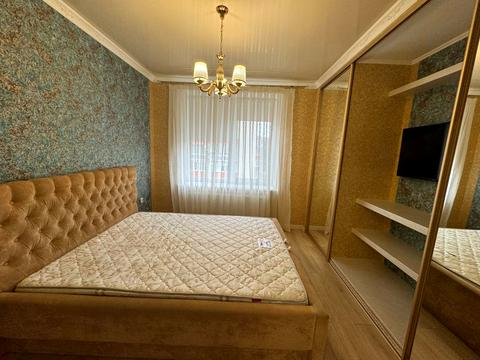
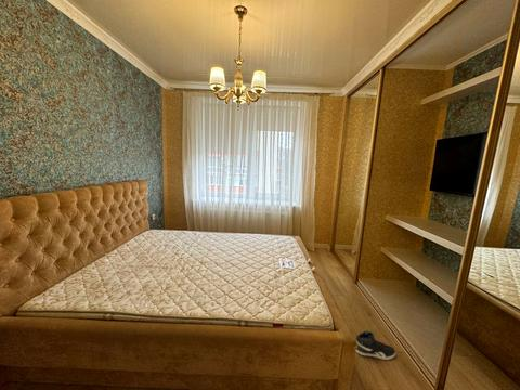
+ sneaker (376, 343)
